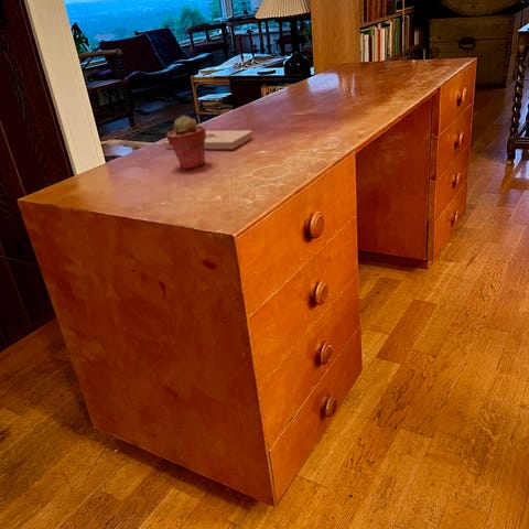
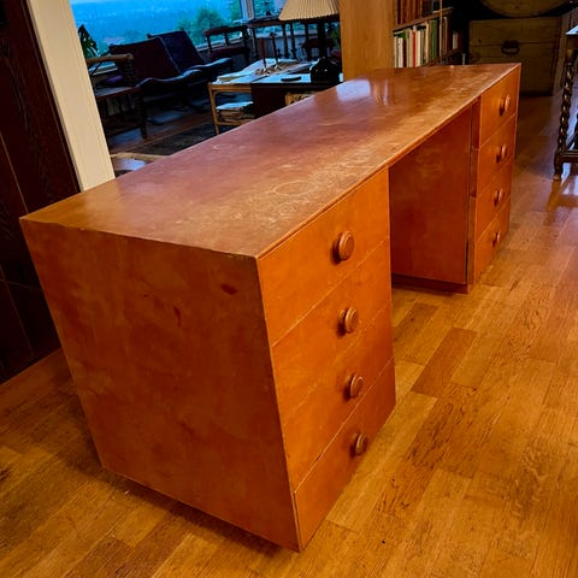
- notepad (208, 139)
- potted succulent (187, 140)
